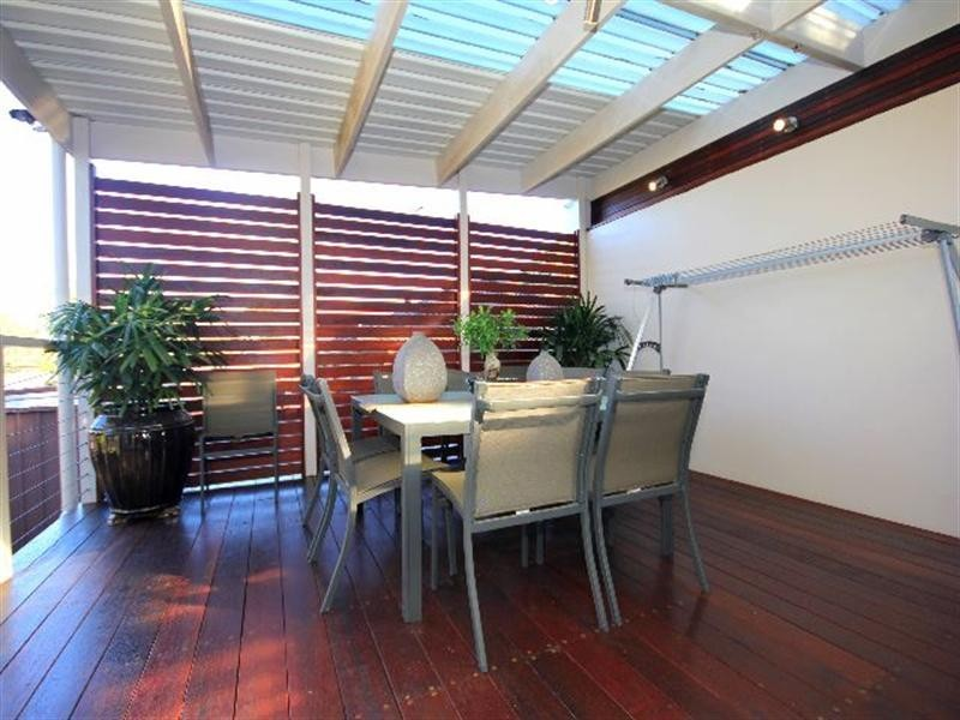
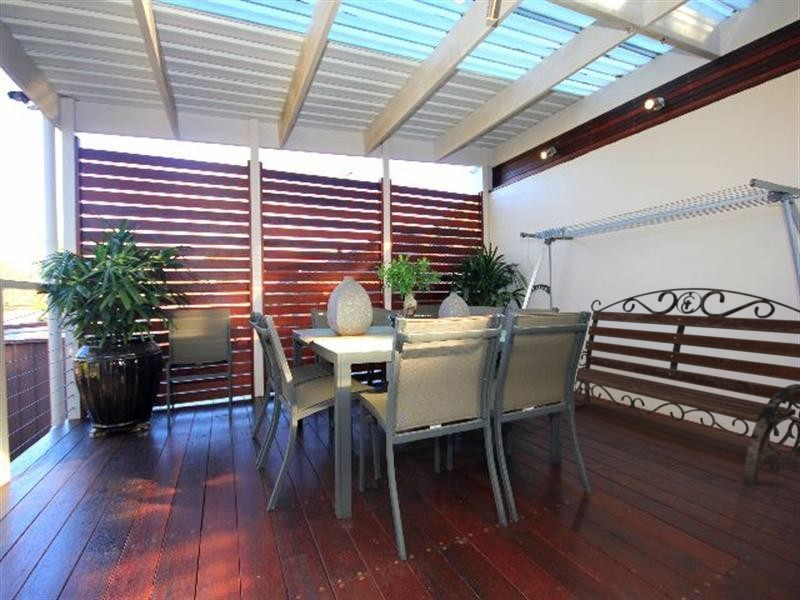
+ garden bench (657, 358)
